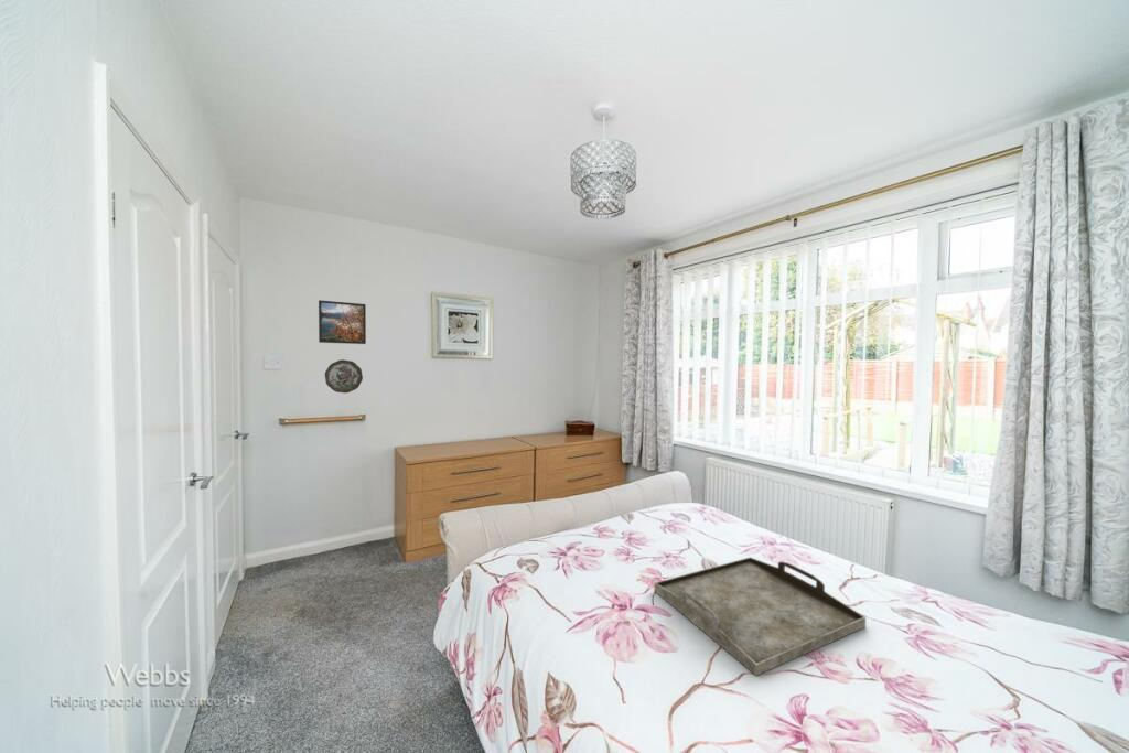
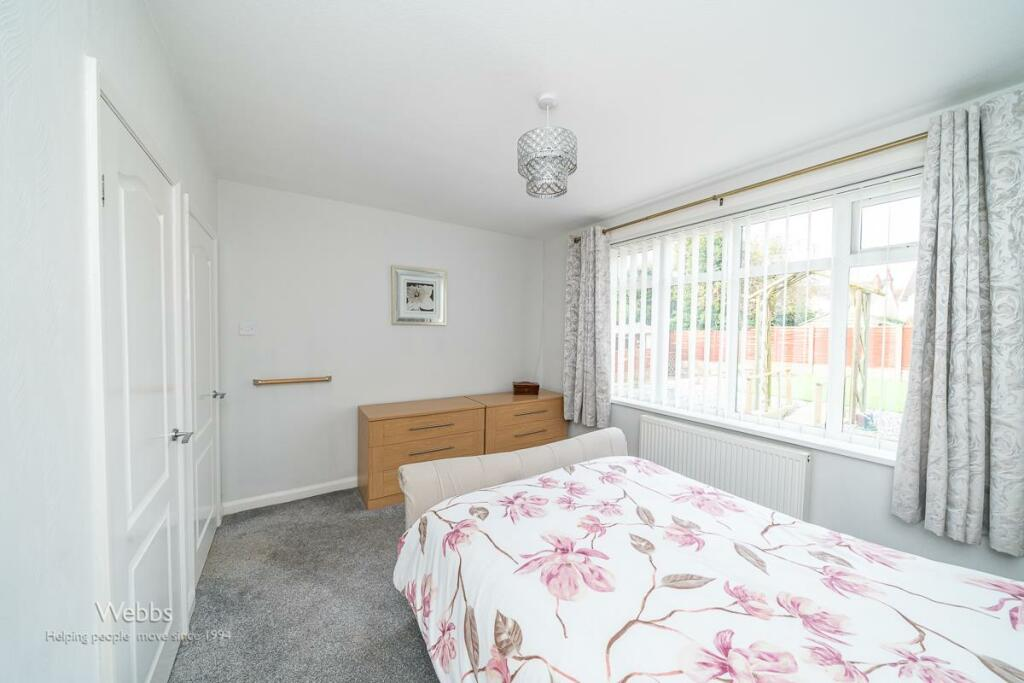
- serving tray (752, 595)
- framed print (342, 322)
- decorative plate (344, 376)
